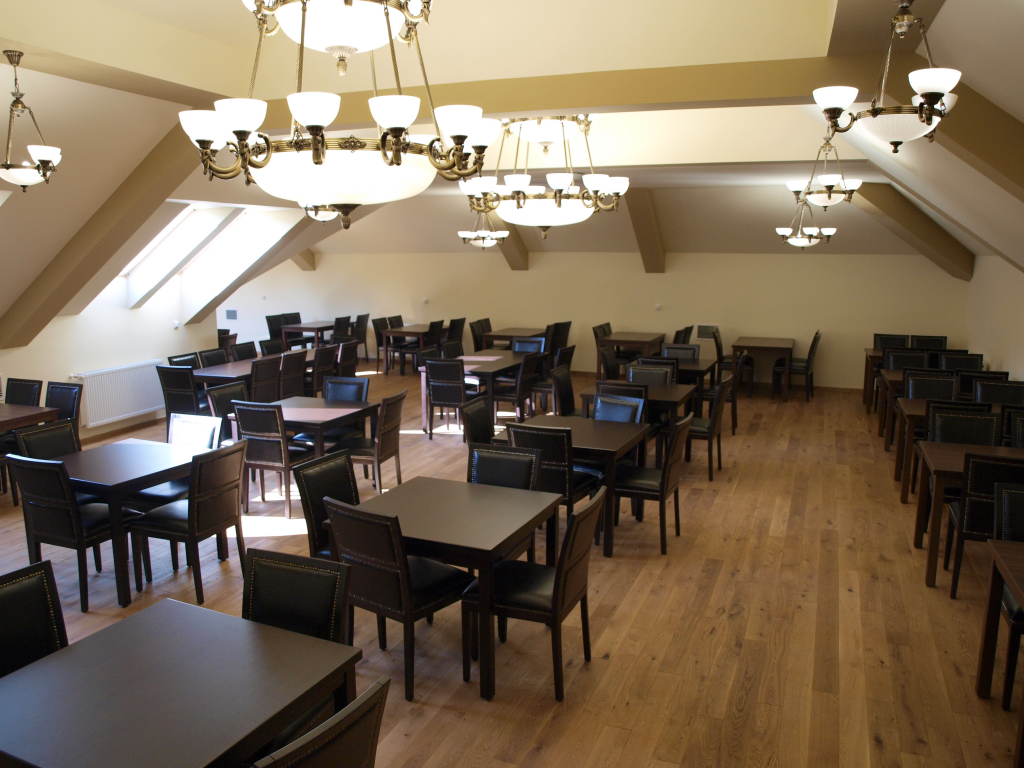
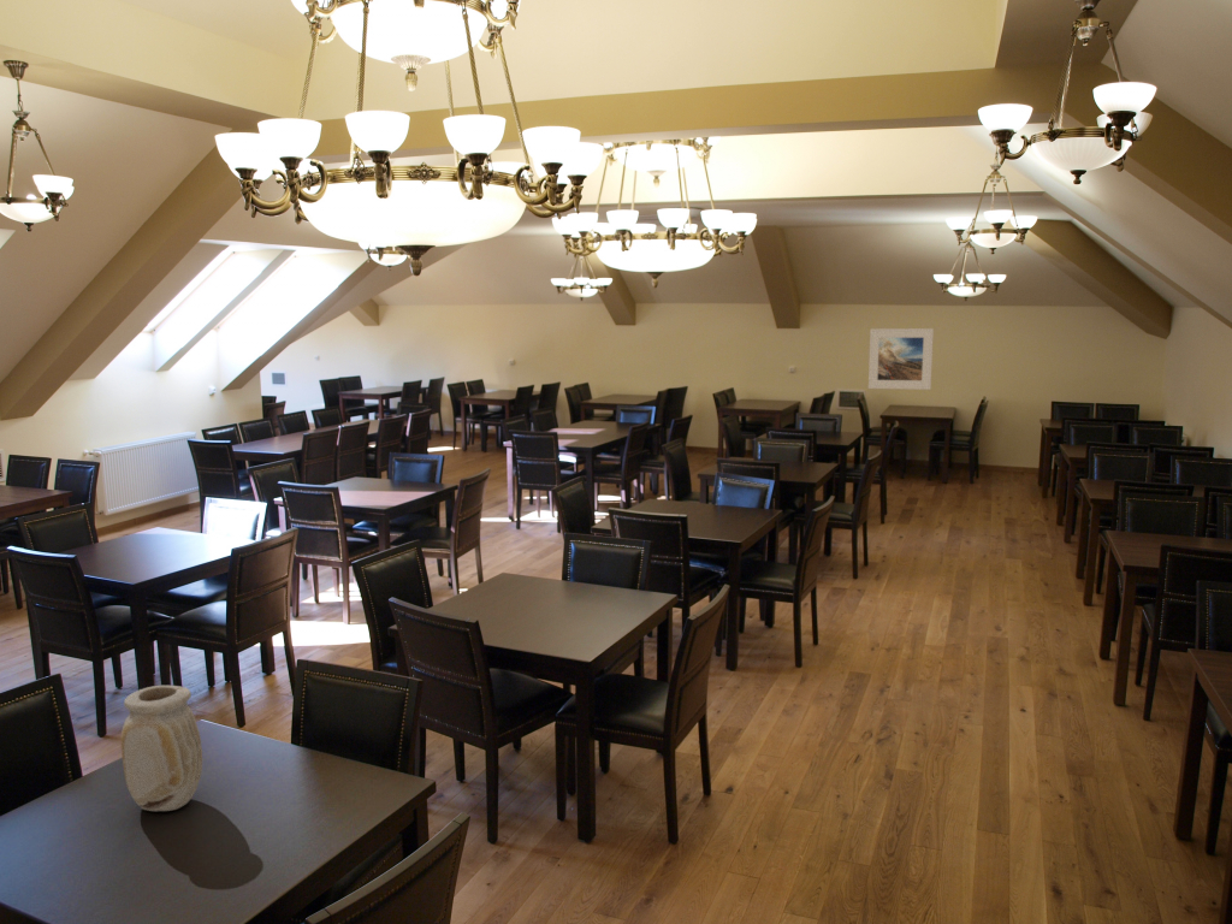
+ vase (161, 748)
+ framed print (900, 359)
